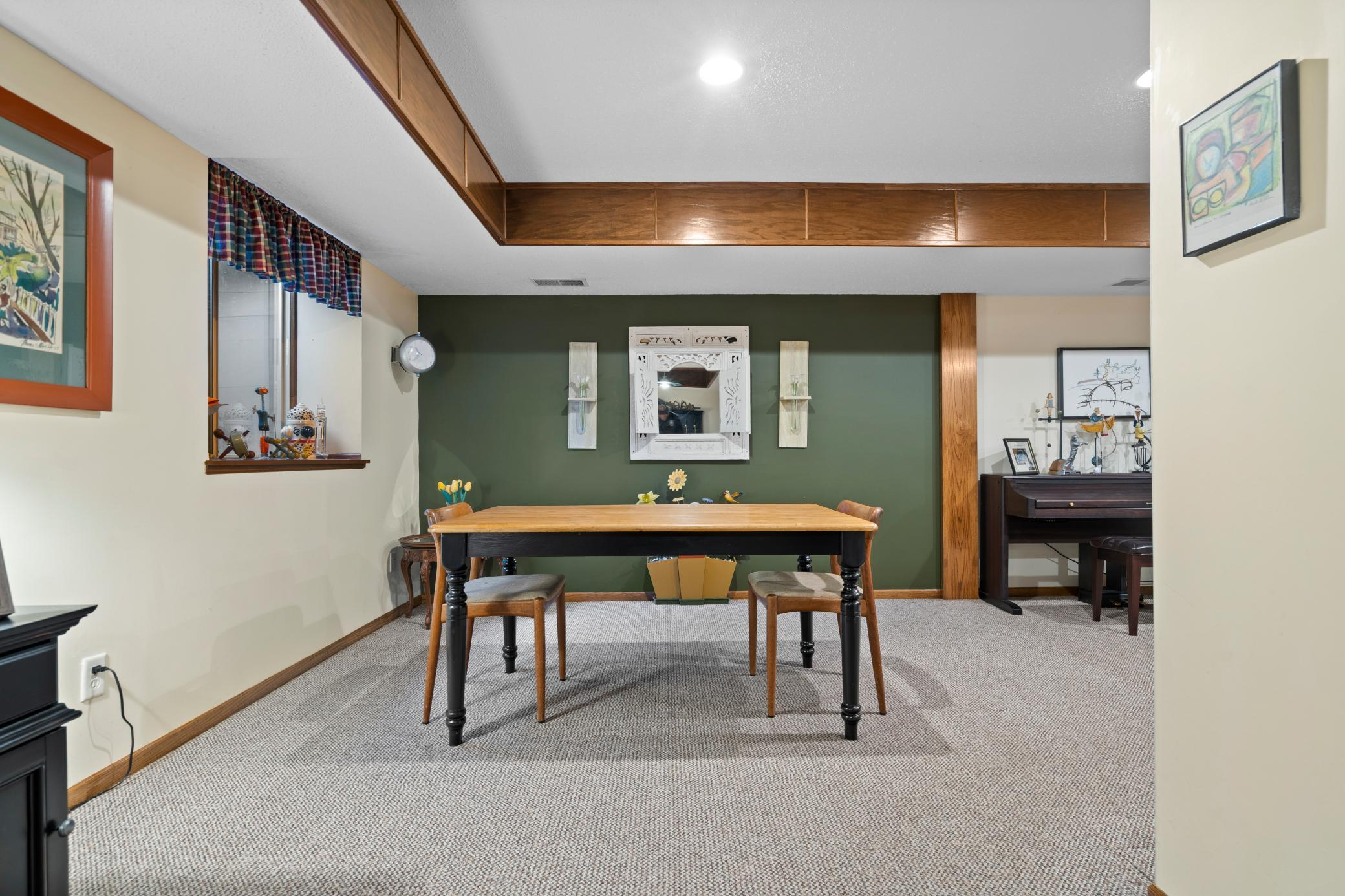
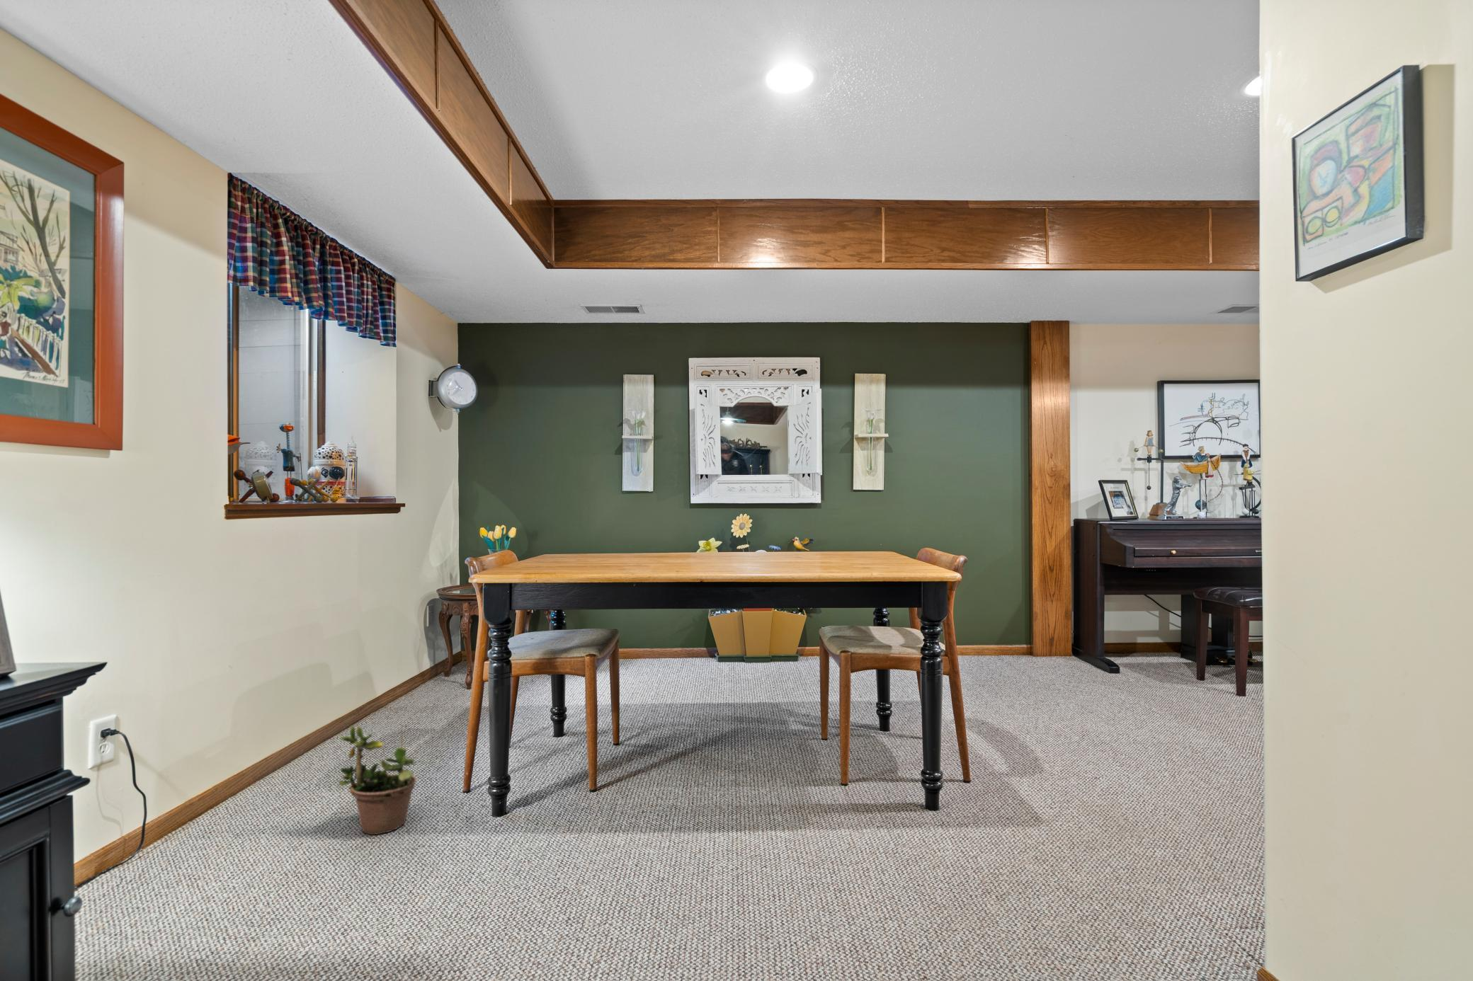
+ potted plant (383, 769)
